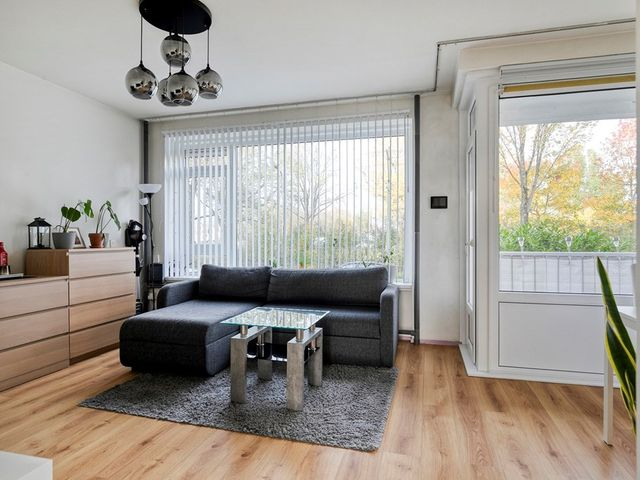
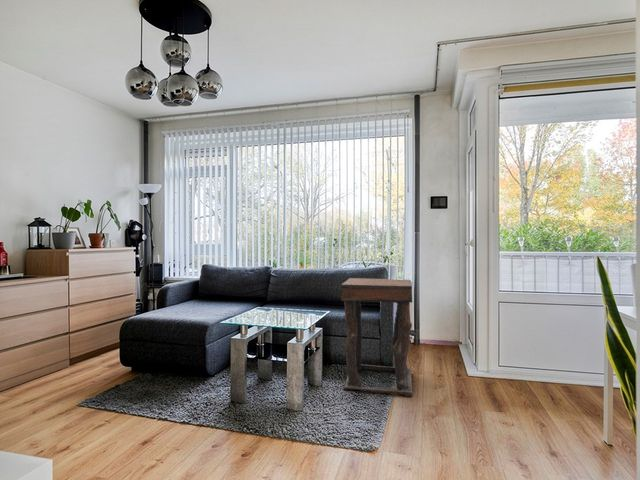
+ side table (393, 332)
